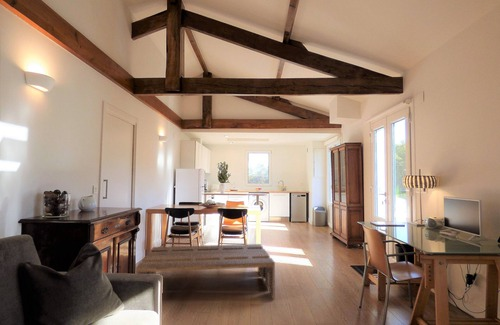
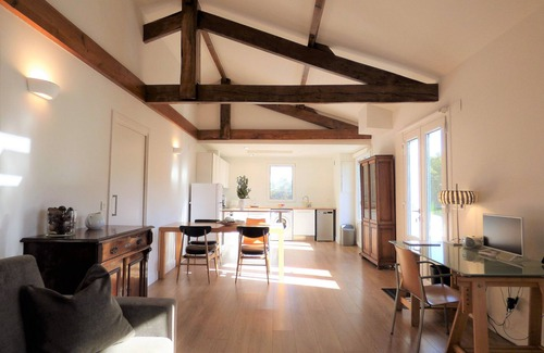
- coffee table (207, 268)
